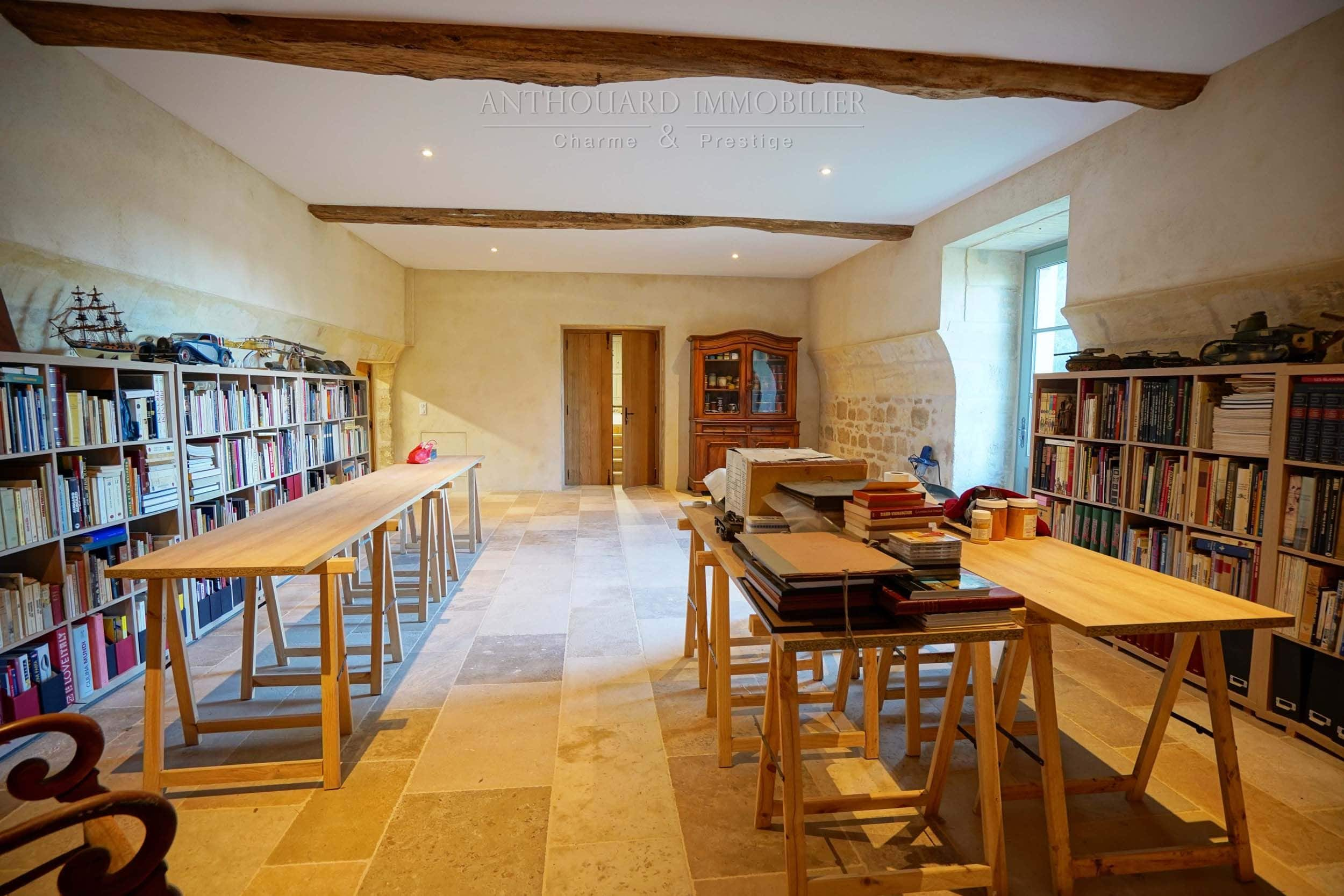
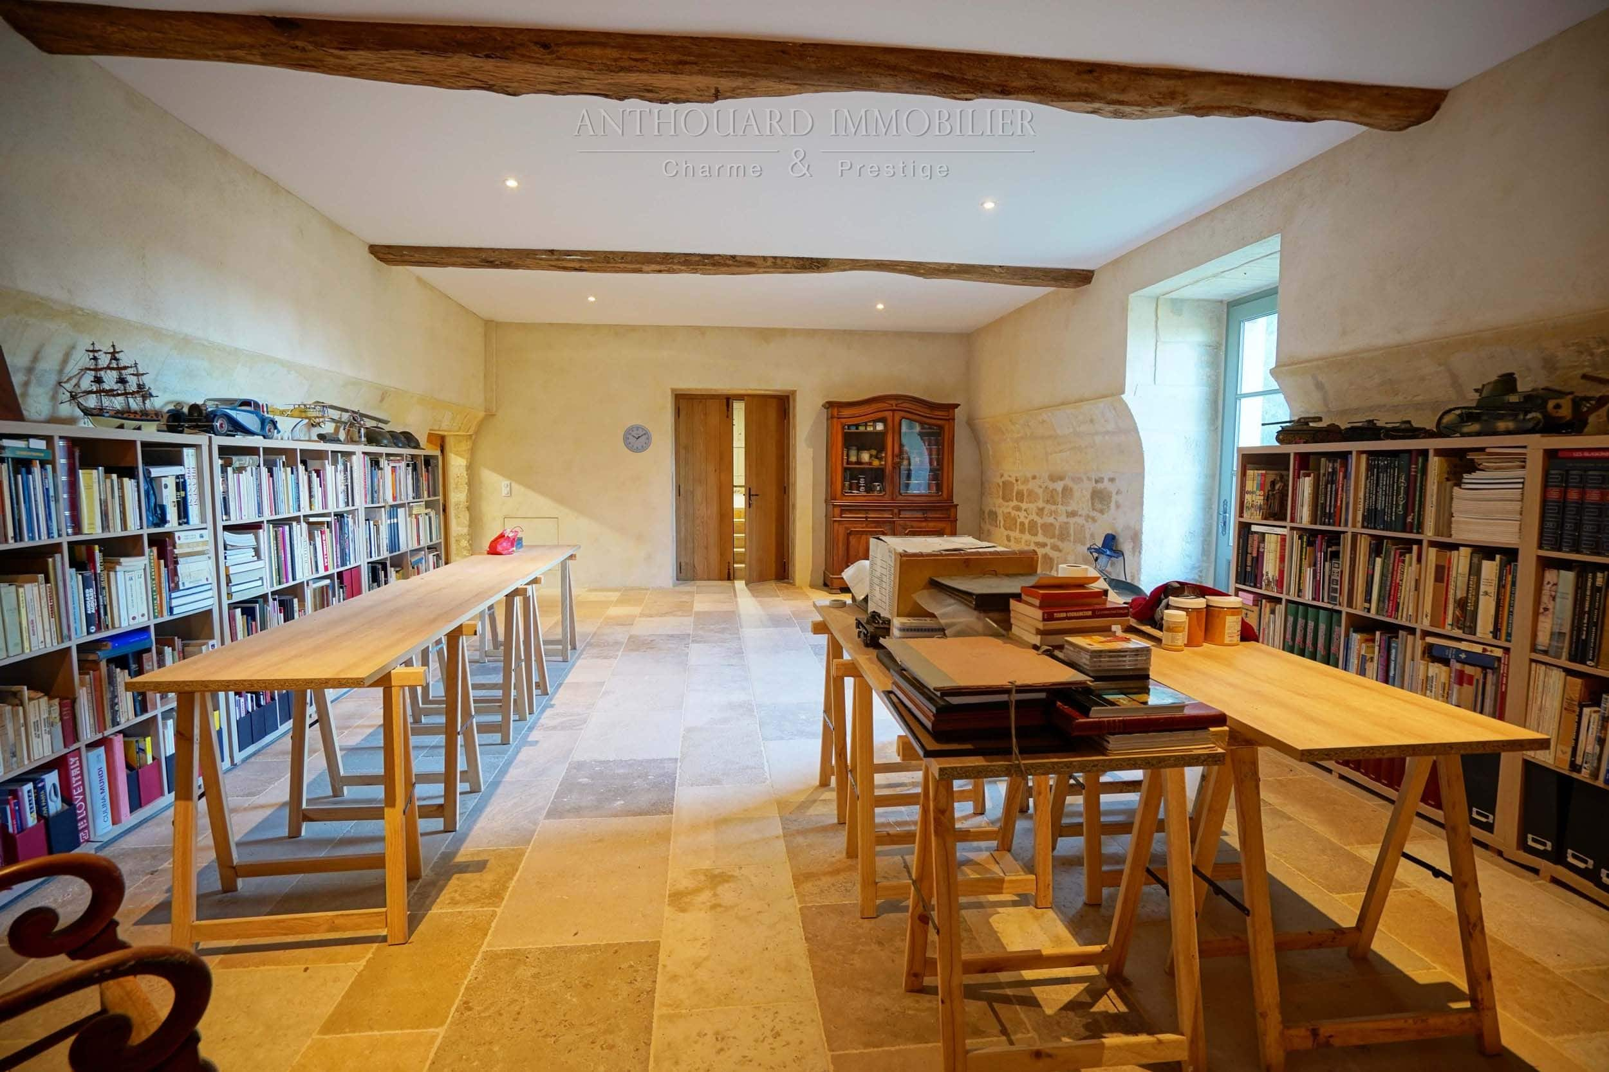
+ wall clock (637, 439)
